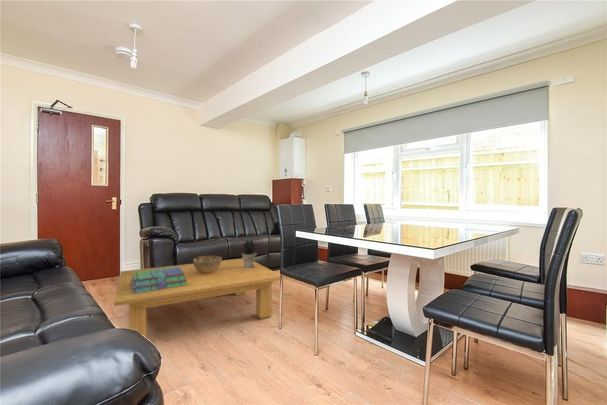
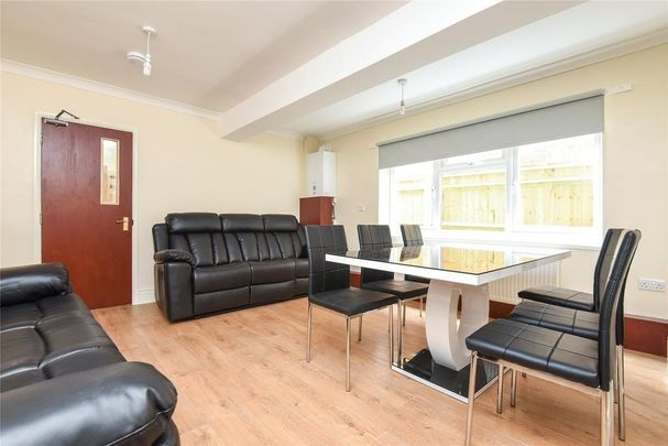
- stack of books (158, 278)
- decorative bowl (207, 264)
- coffee table (199, 293)
- potted plant (250, 251)
